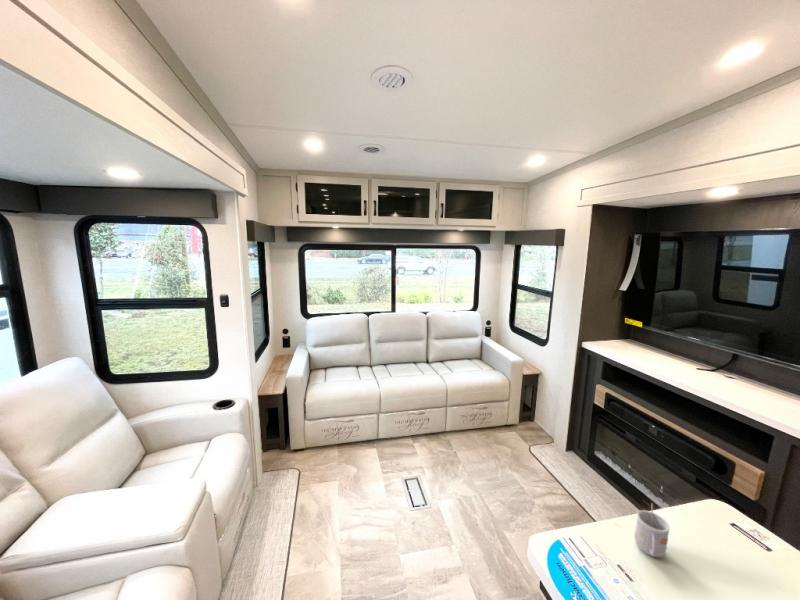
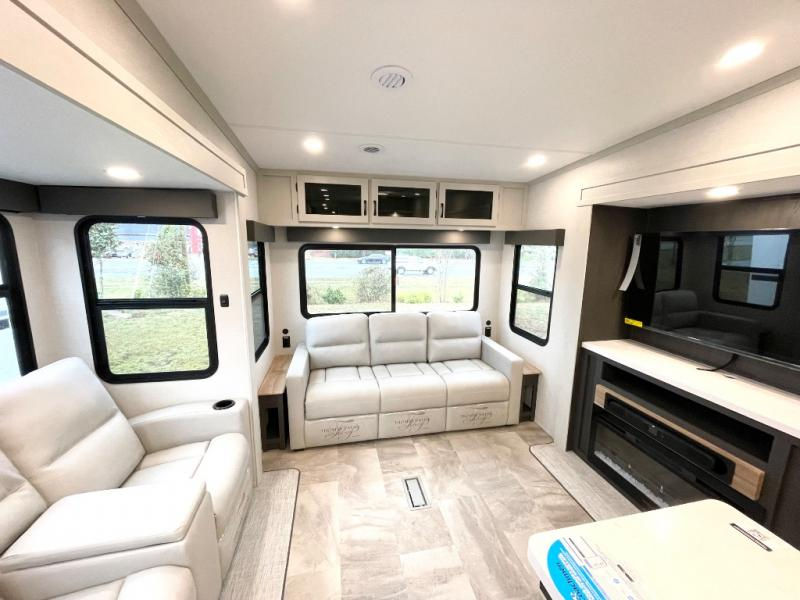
- mug (652, 533)
